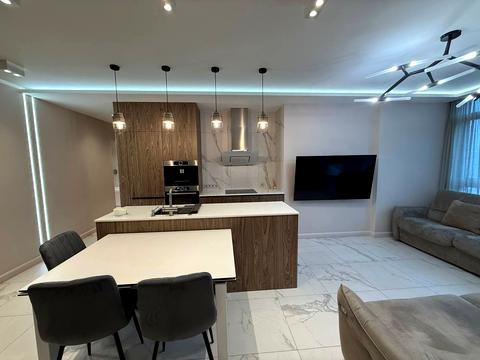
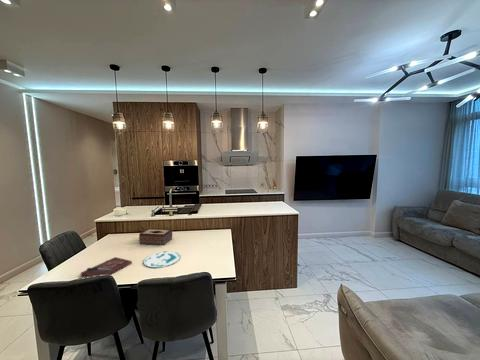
+ plate (162, 257)
+ cutting board (106, 268)
+ tissue box (156, 236)
